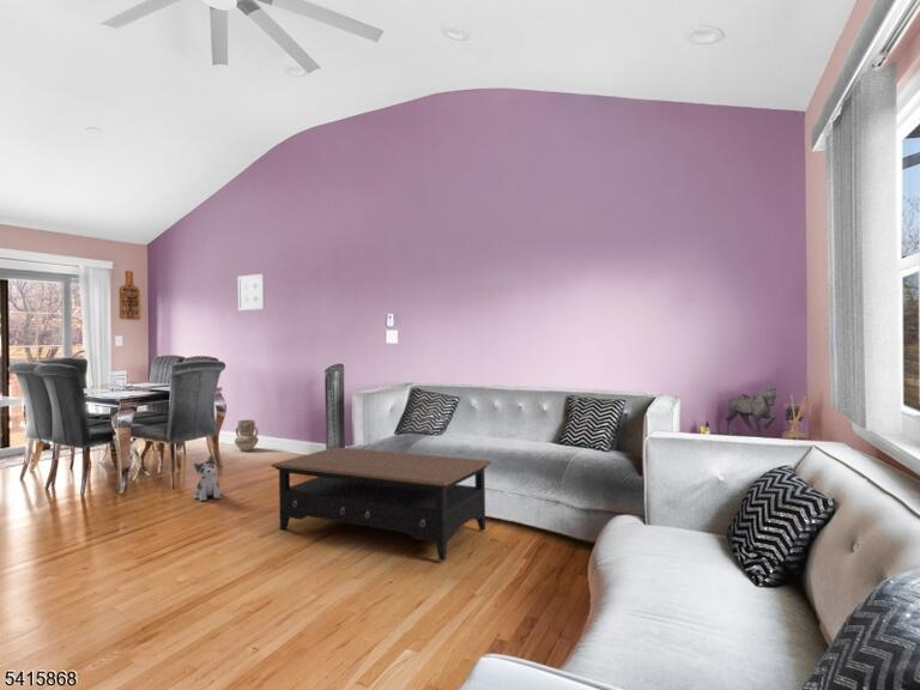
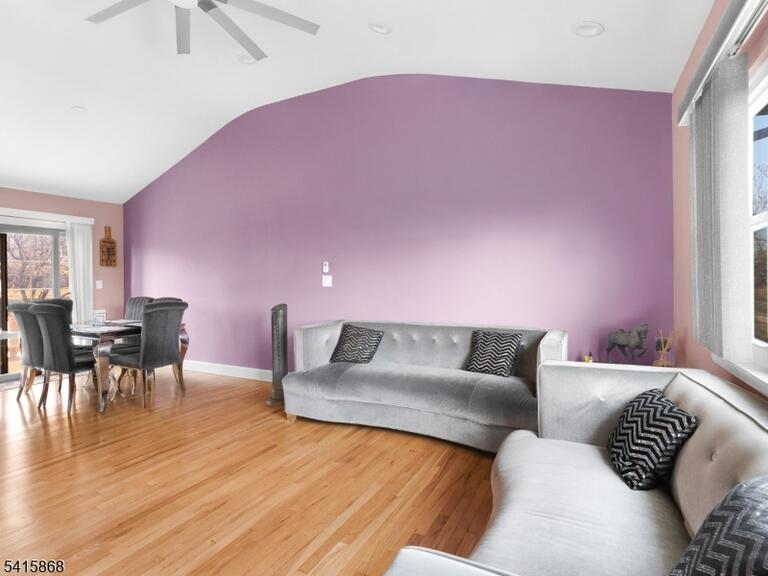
- ceramic jug (246, 435)
- plush toy (207, 476)
- coffee table (381, 496)
- wall art (250, 292)
